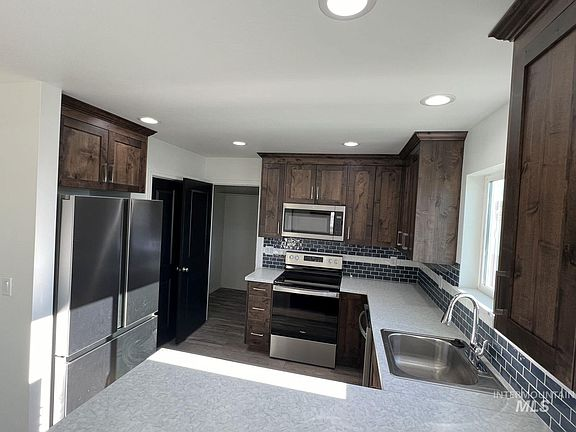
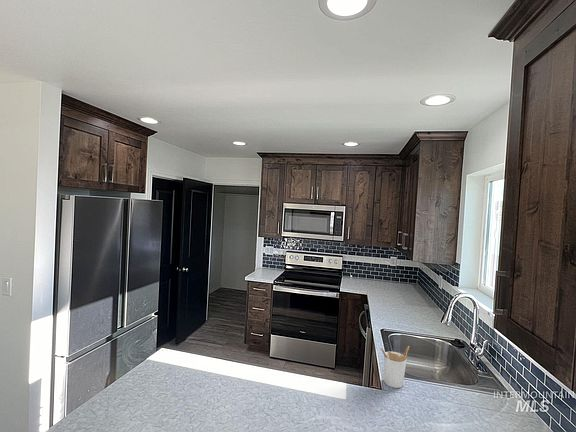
+ utensil holder (395, 365)
